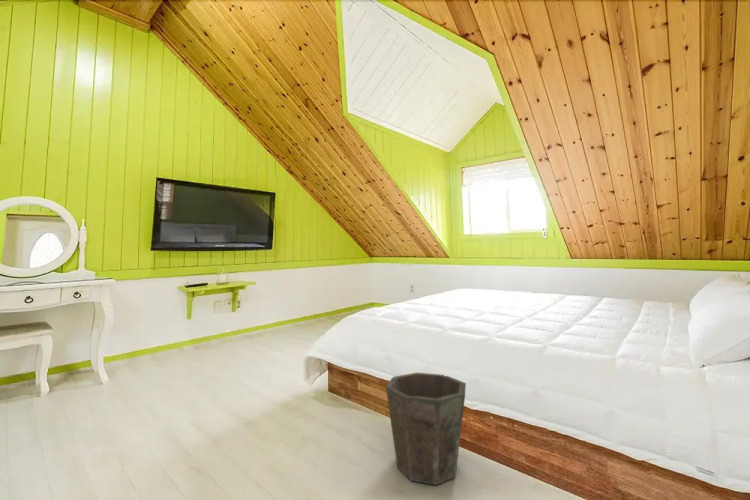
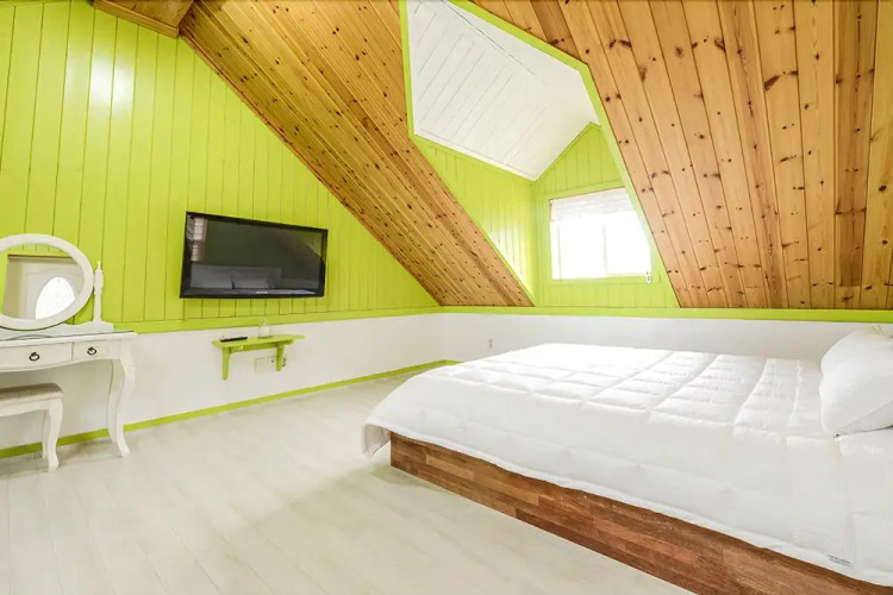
- waste bin (426, 424)
